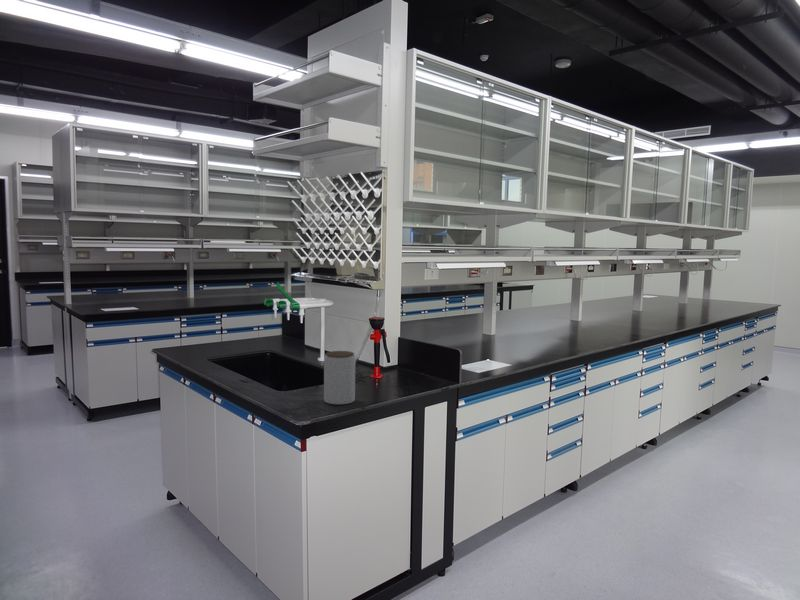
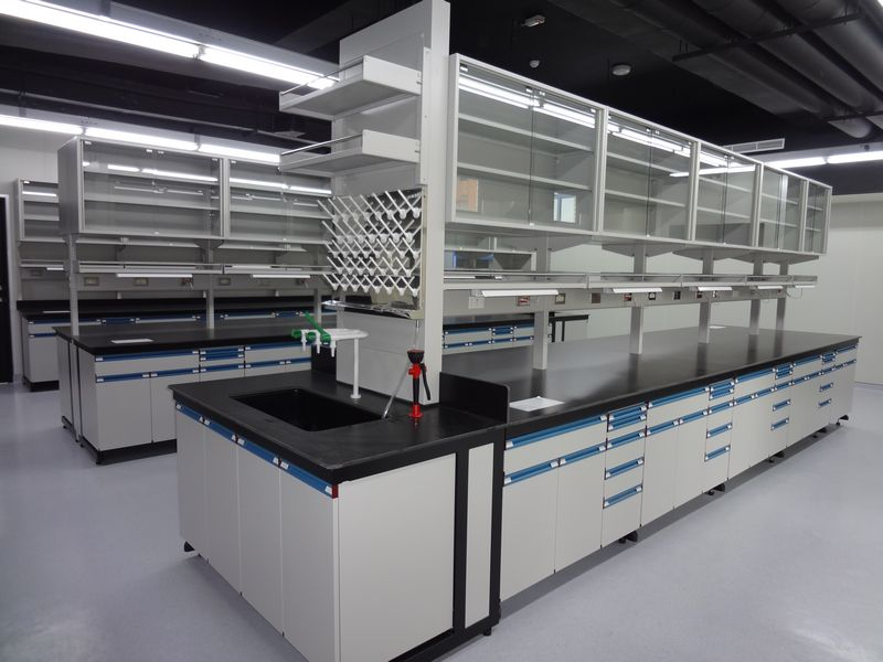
- jar (339, 376)
